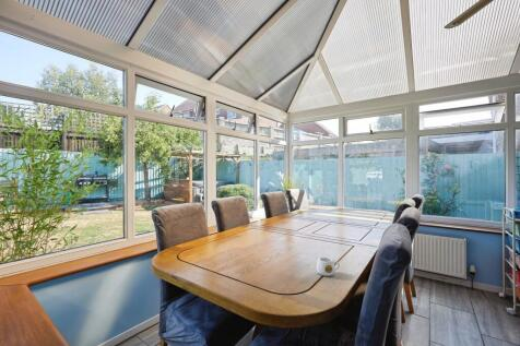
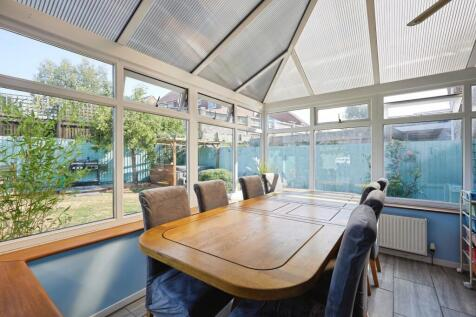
- mug (328, 265)
